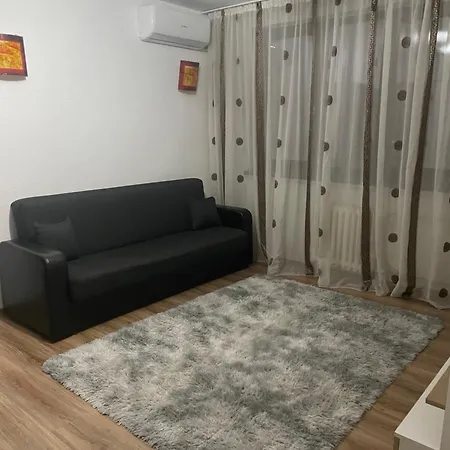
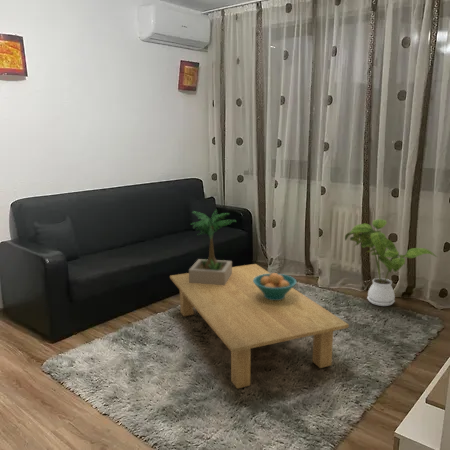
+ potted plant (212, 245)
+ coffee table (246, 316)
+ house plant (383, 263)
+ fruit bowl (274, 284)
